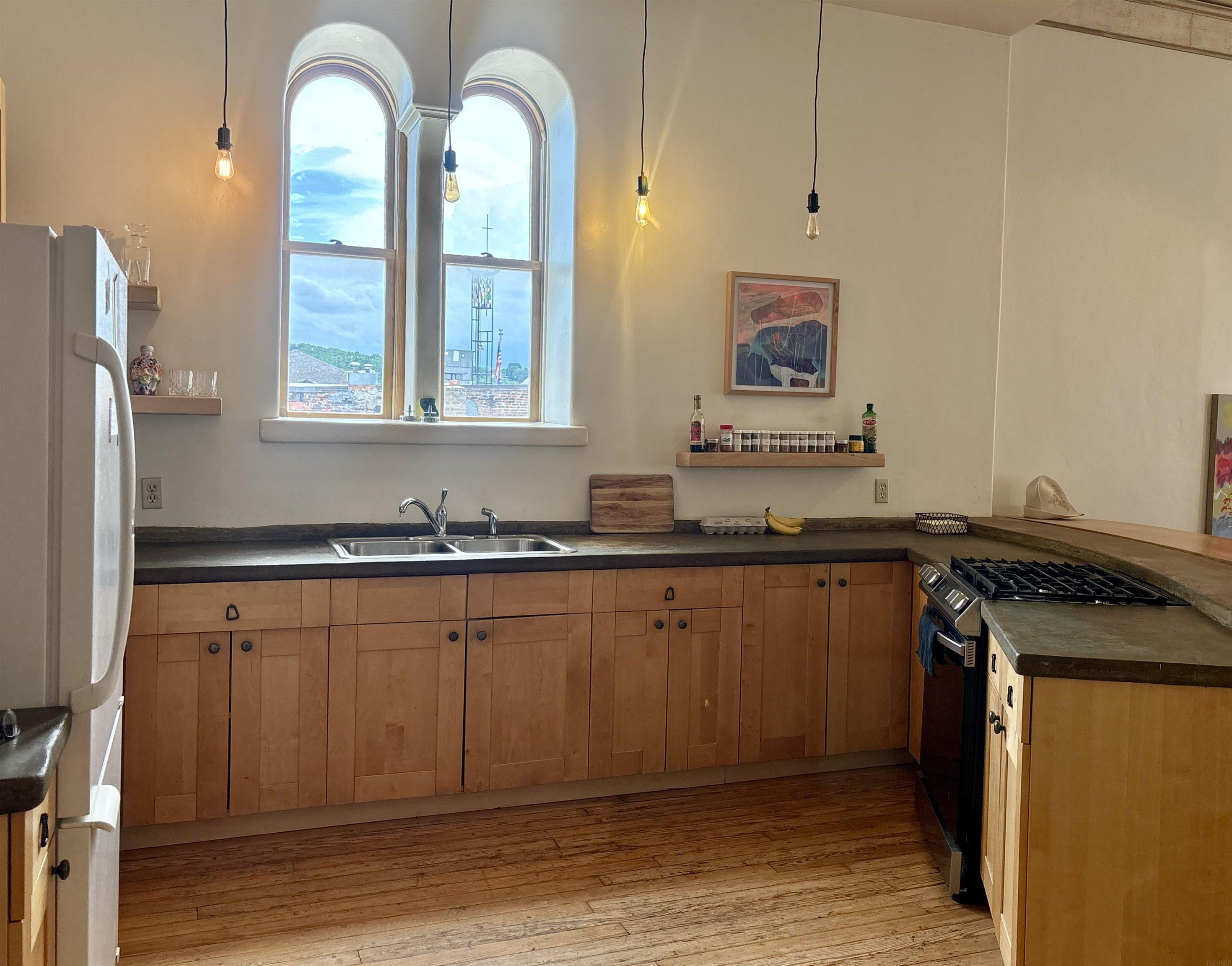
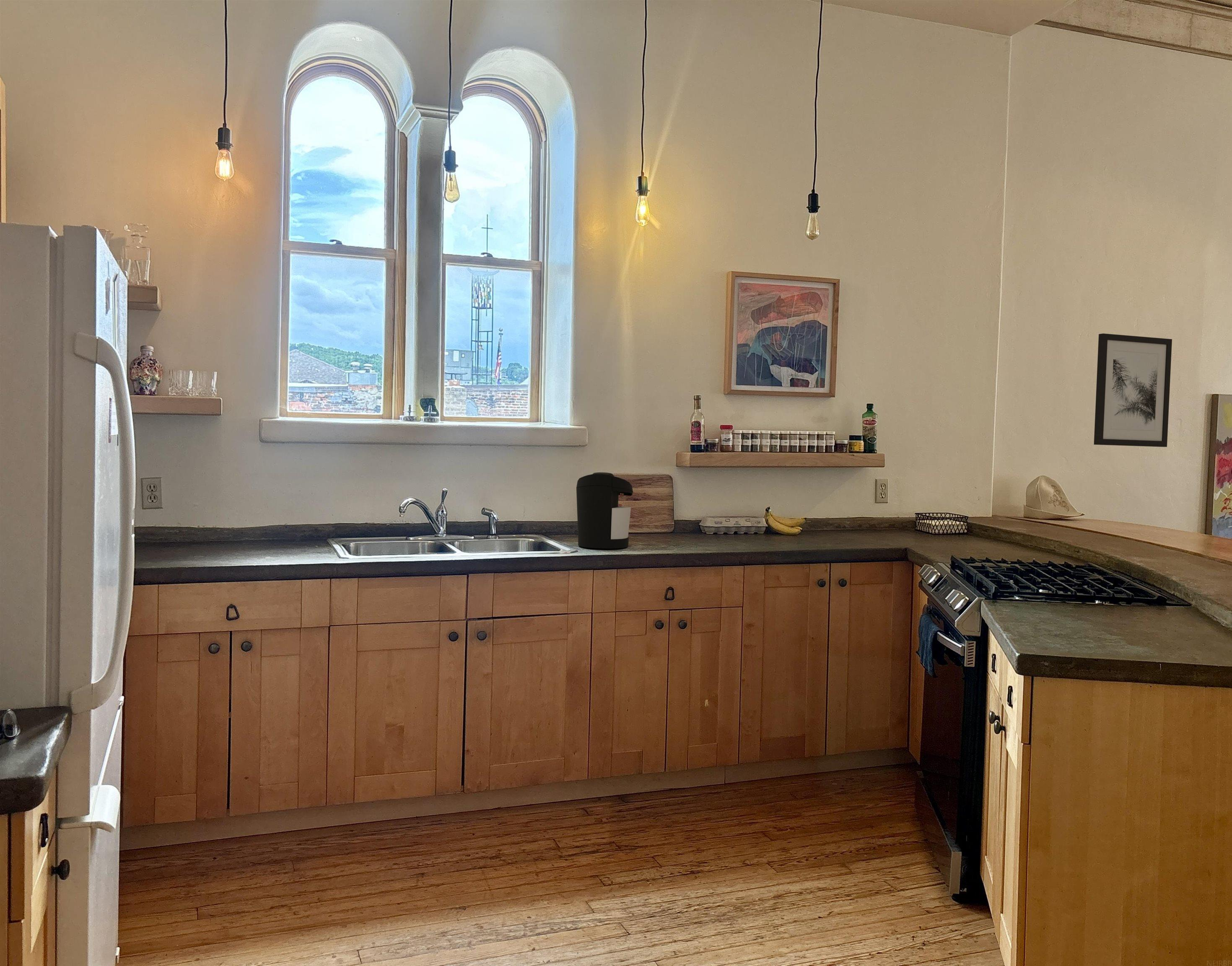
+ wall art (1133, 391)
+ coffee maker (604, 509)
